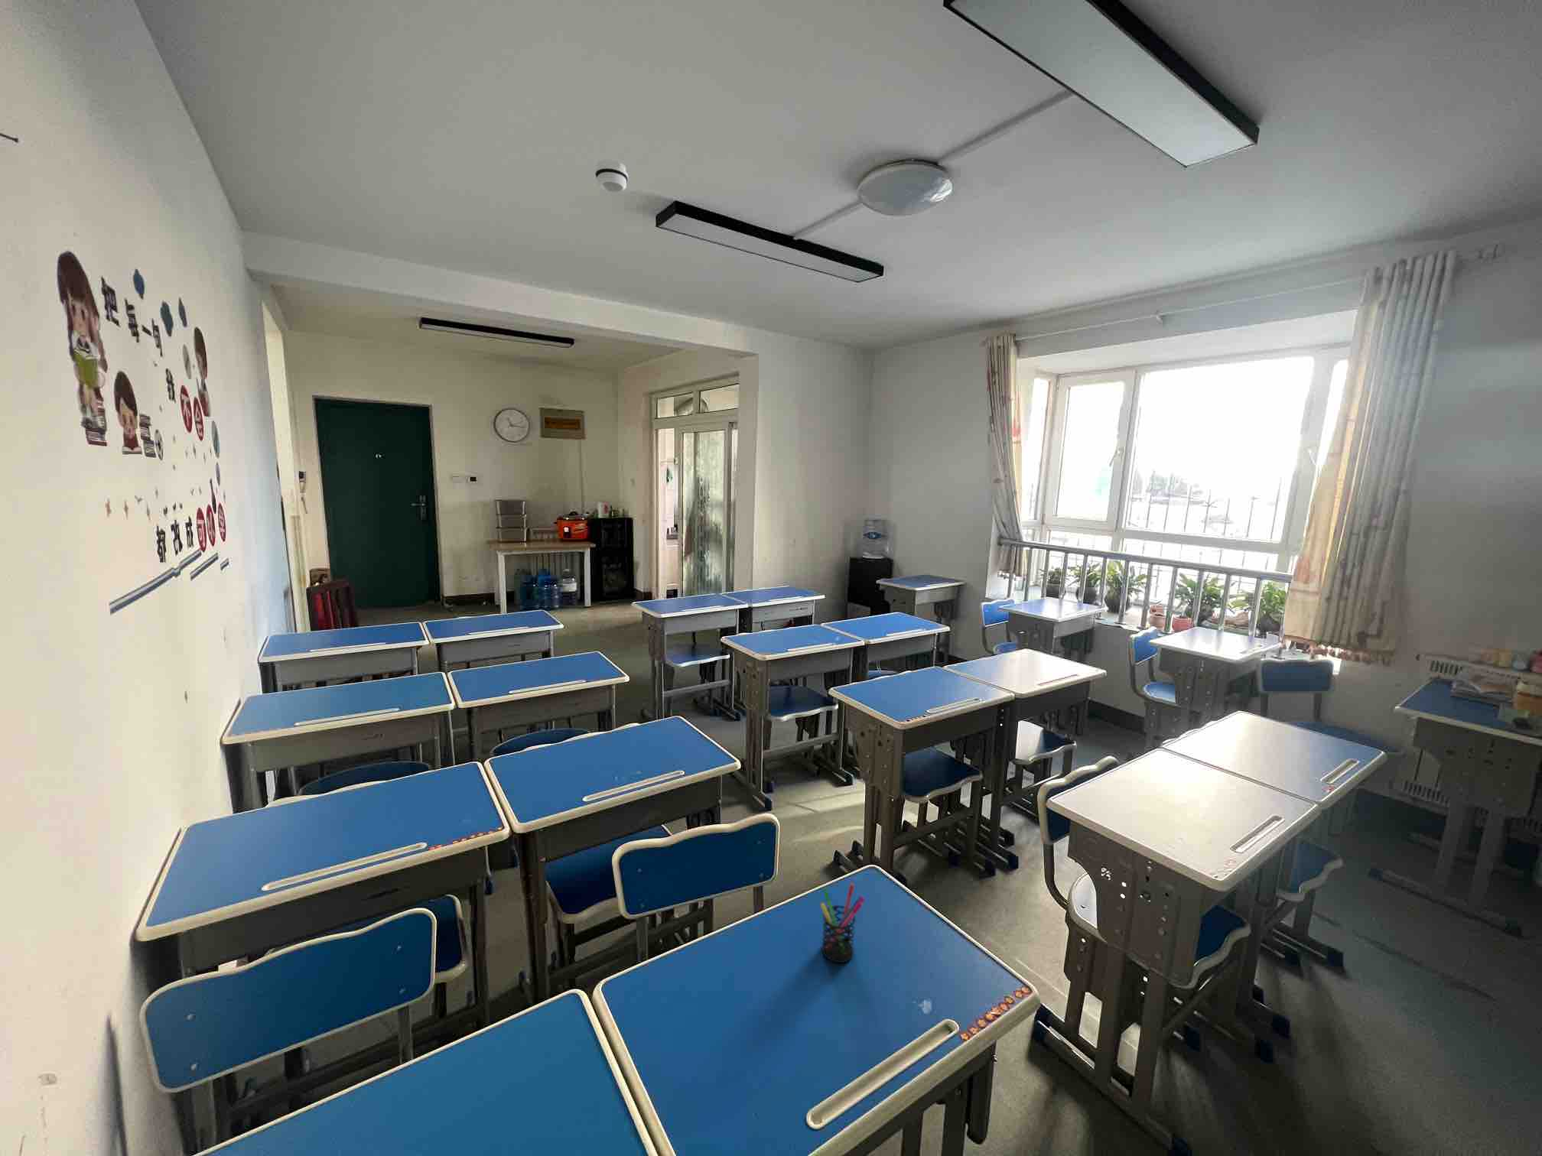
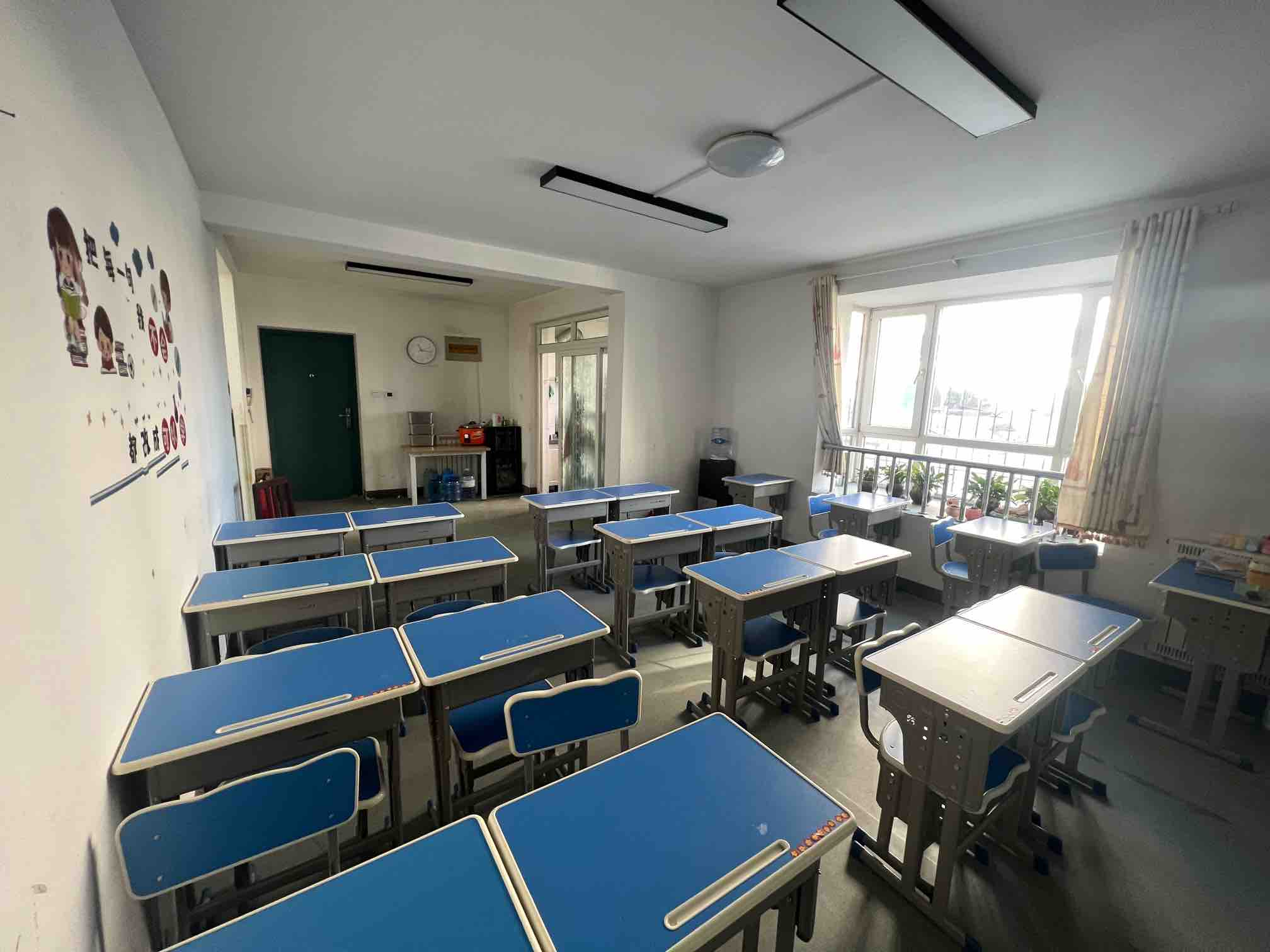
- smoke detector (611, 176)
- pen holder (838, 918)
